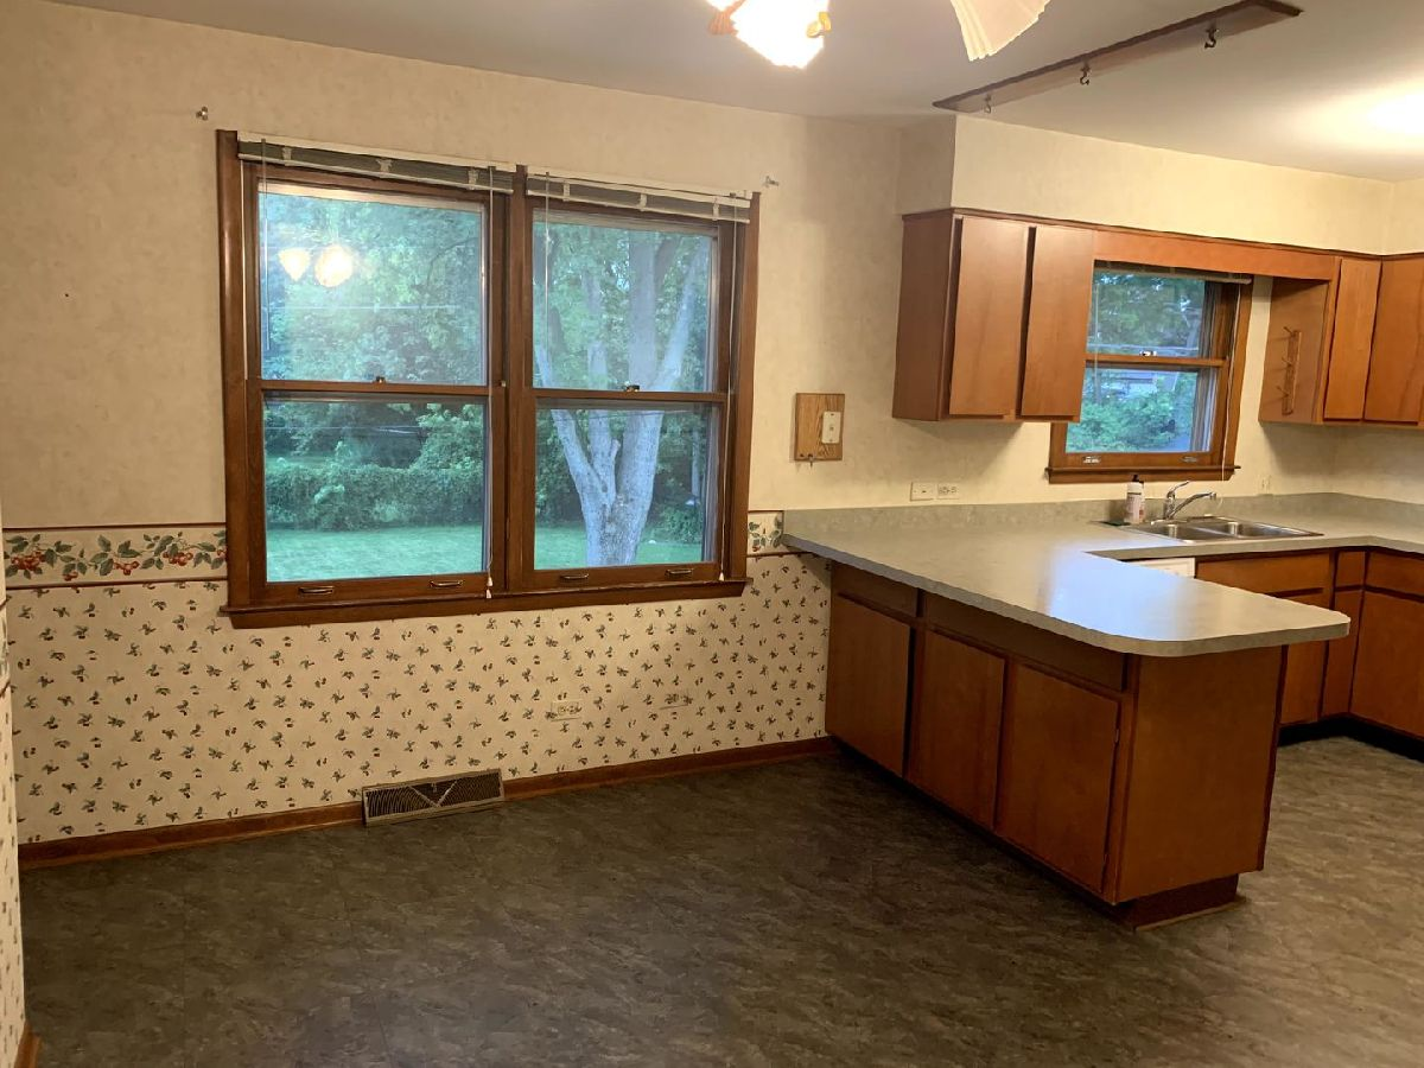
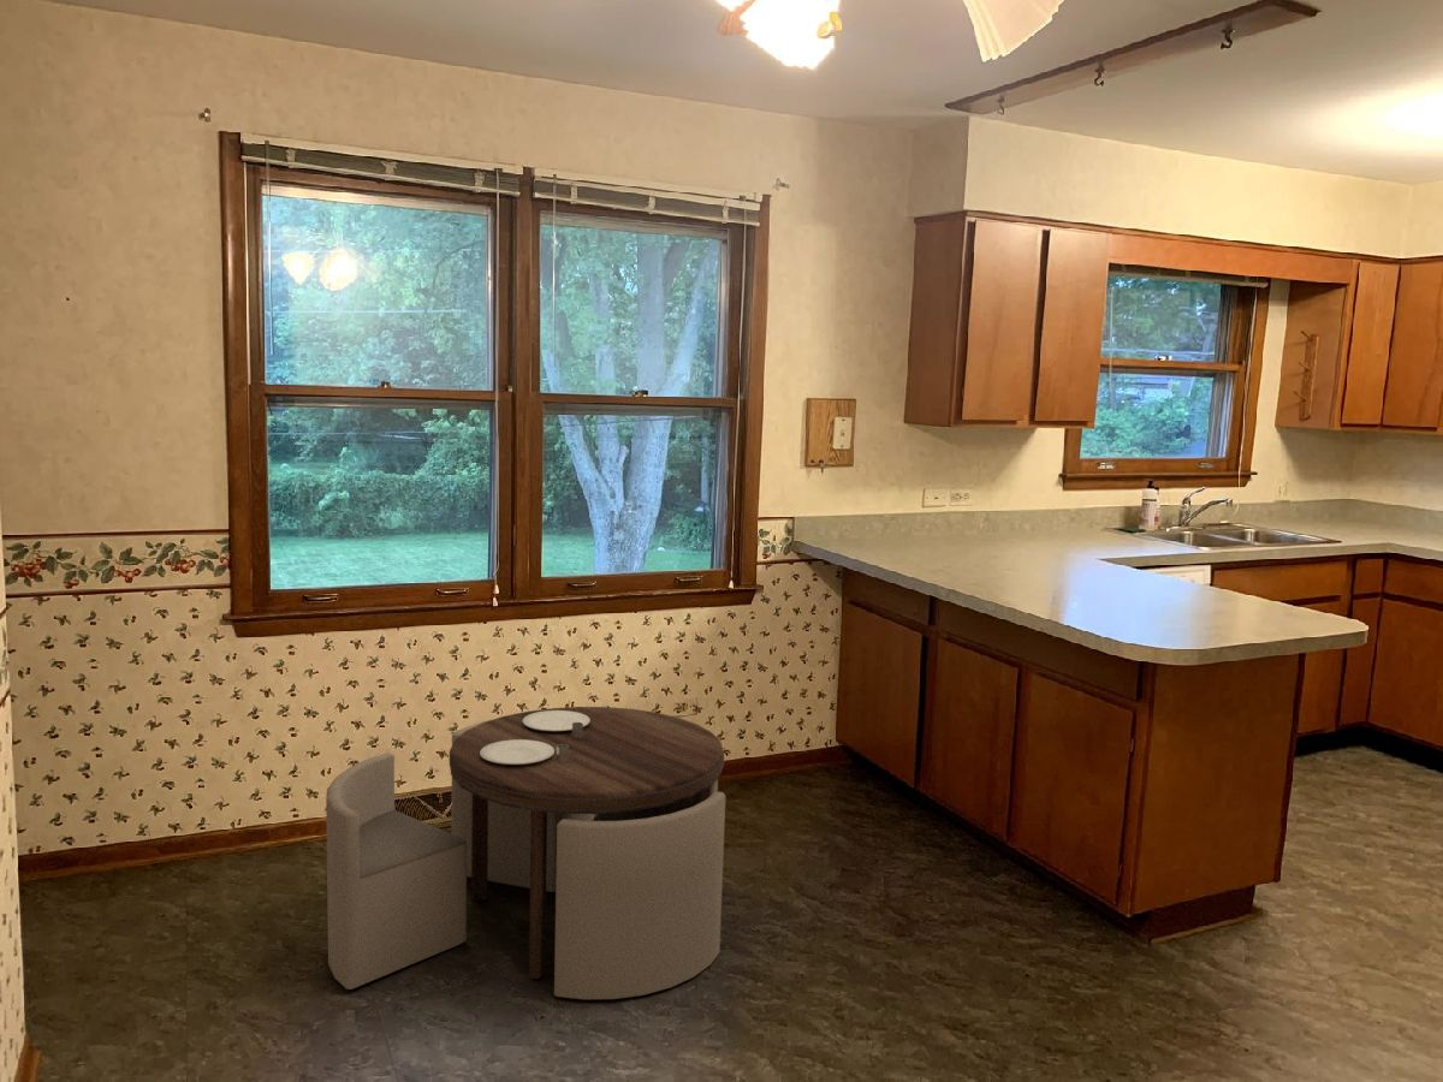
+ dining set (550, 826)
